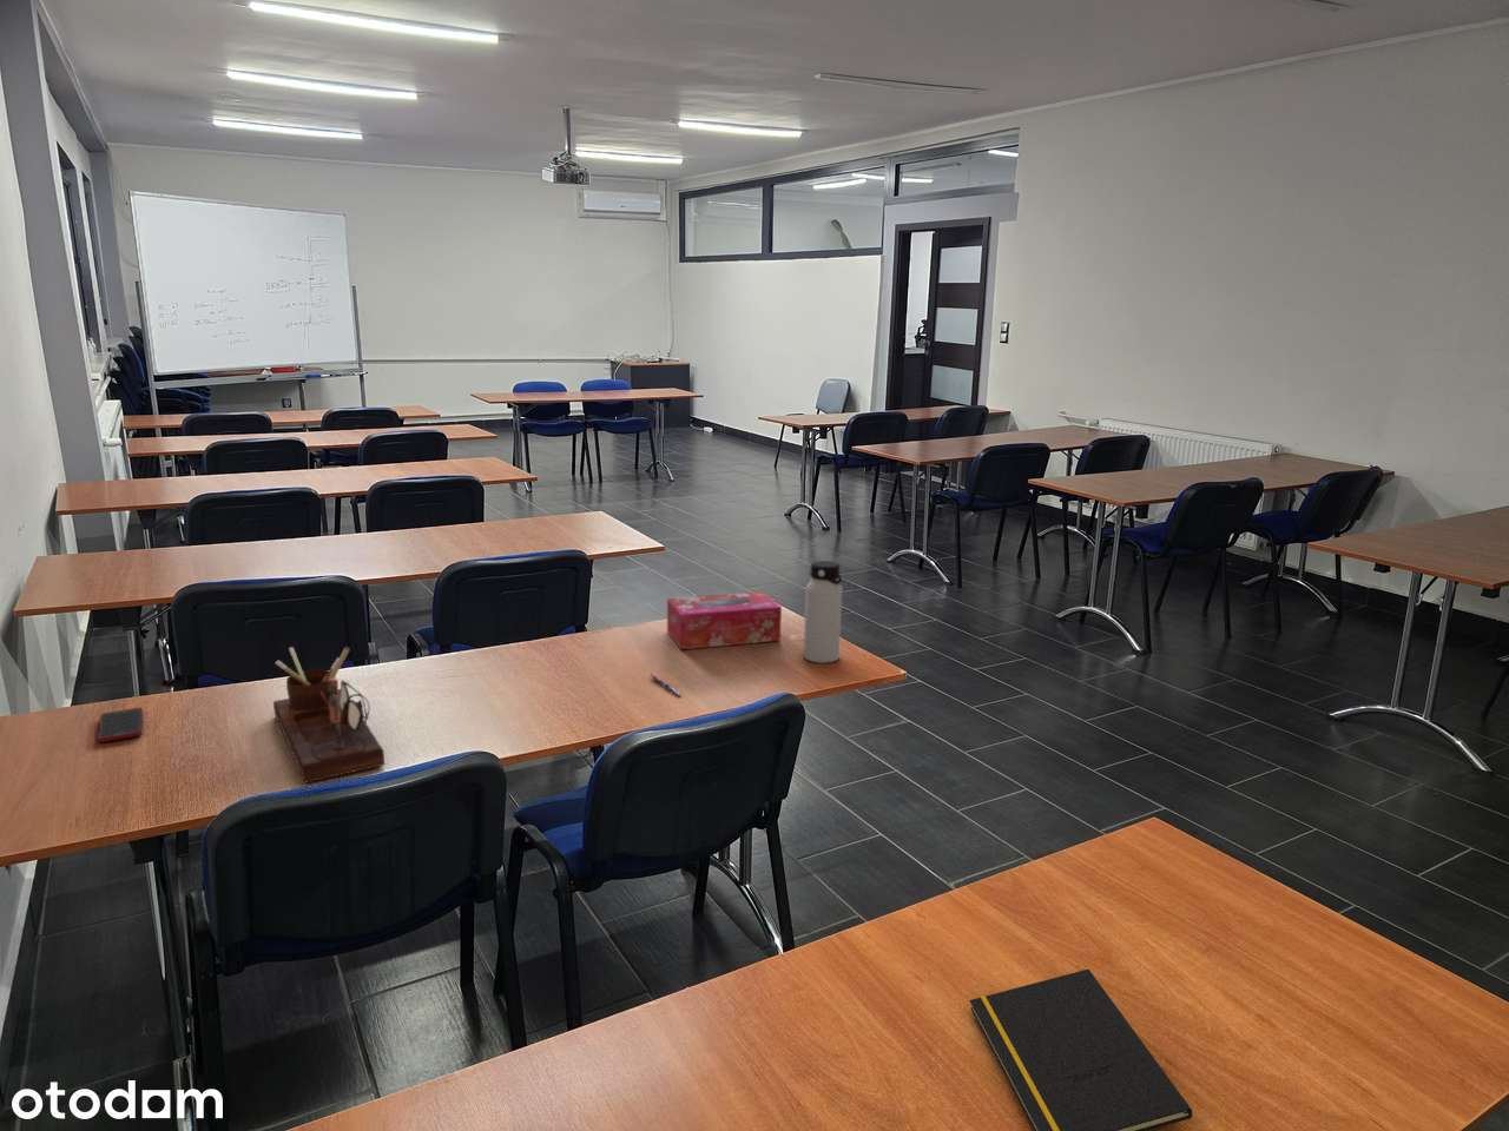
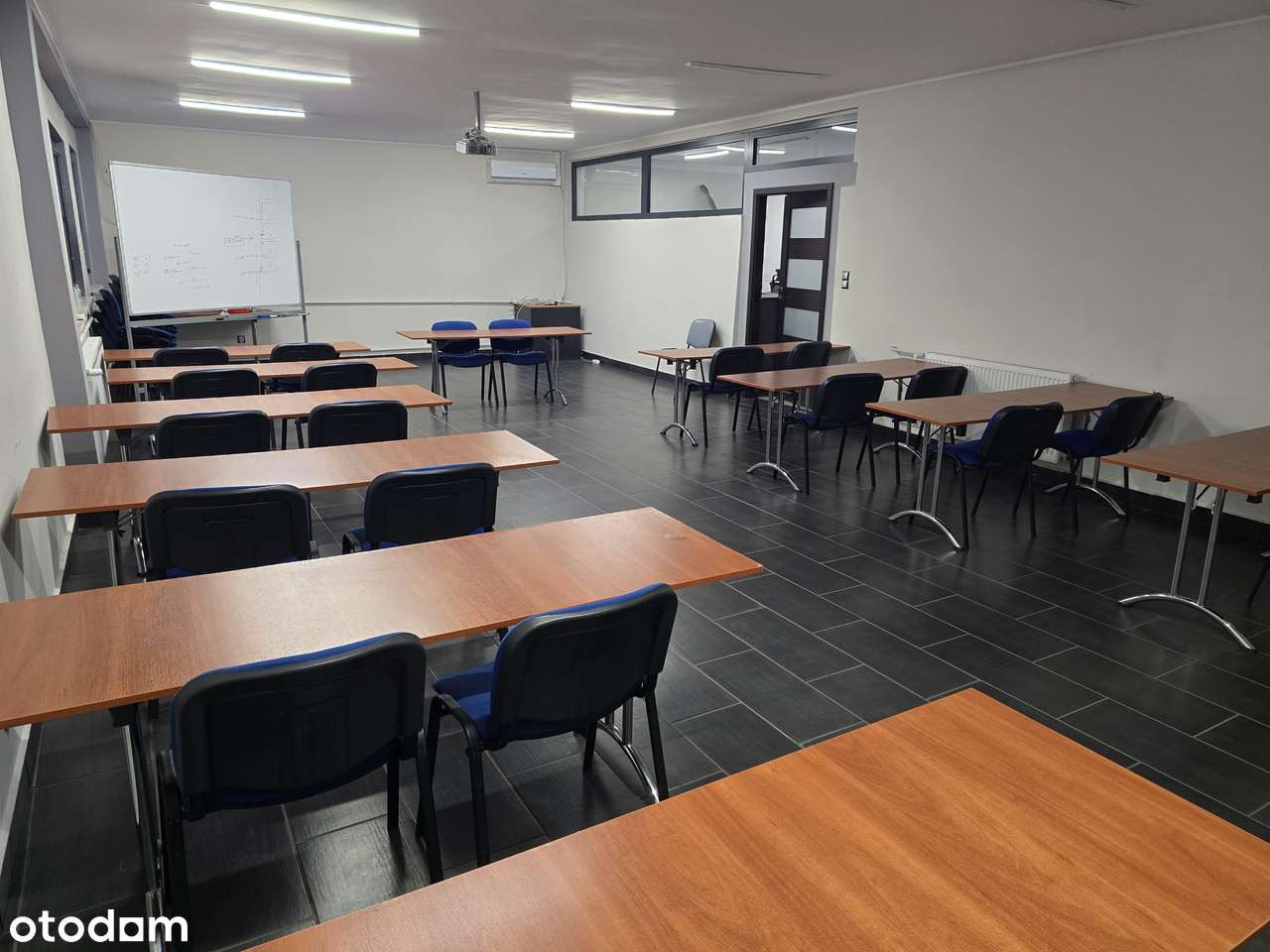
- notepad (1071, 1054)
- pen (665, 683)
- tissue box (722, 619)
- cell phone (120, 724)
- desk organizer (323, 696)
- water bottle (823, 611)
